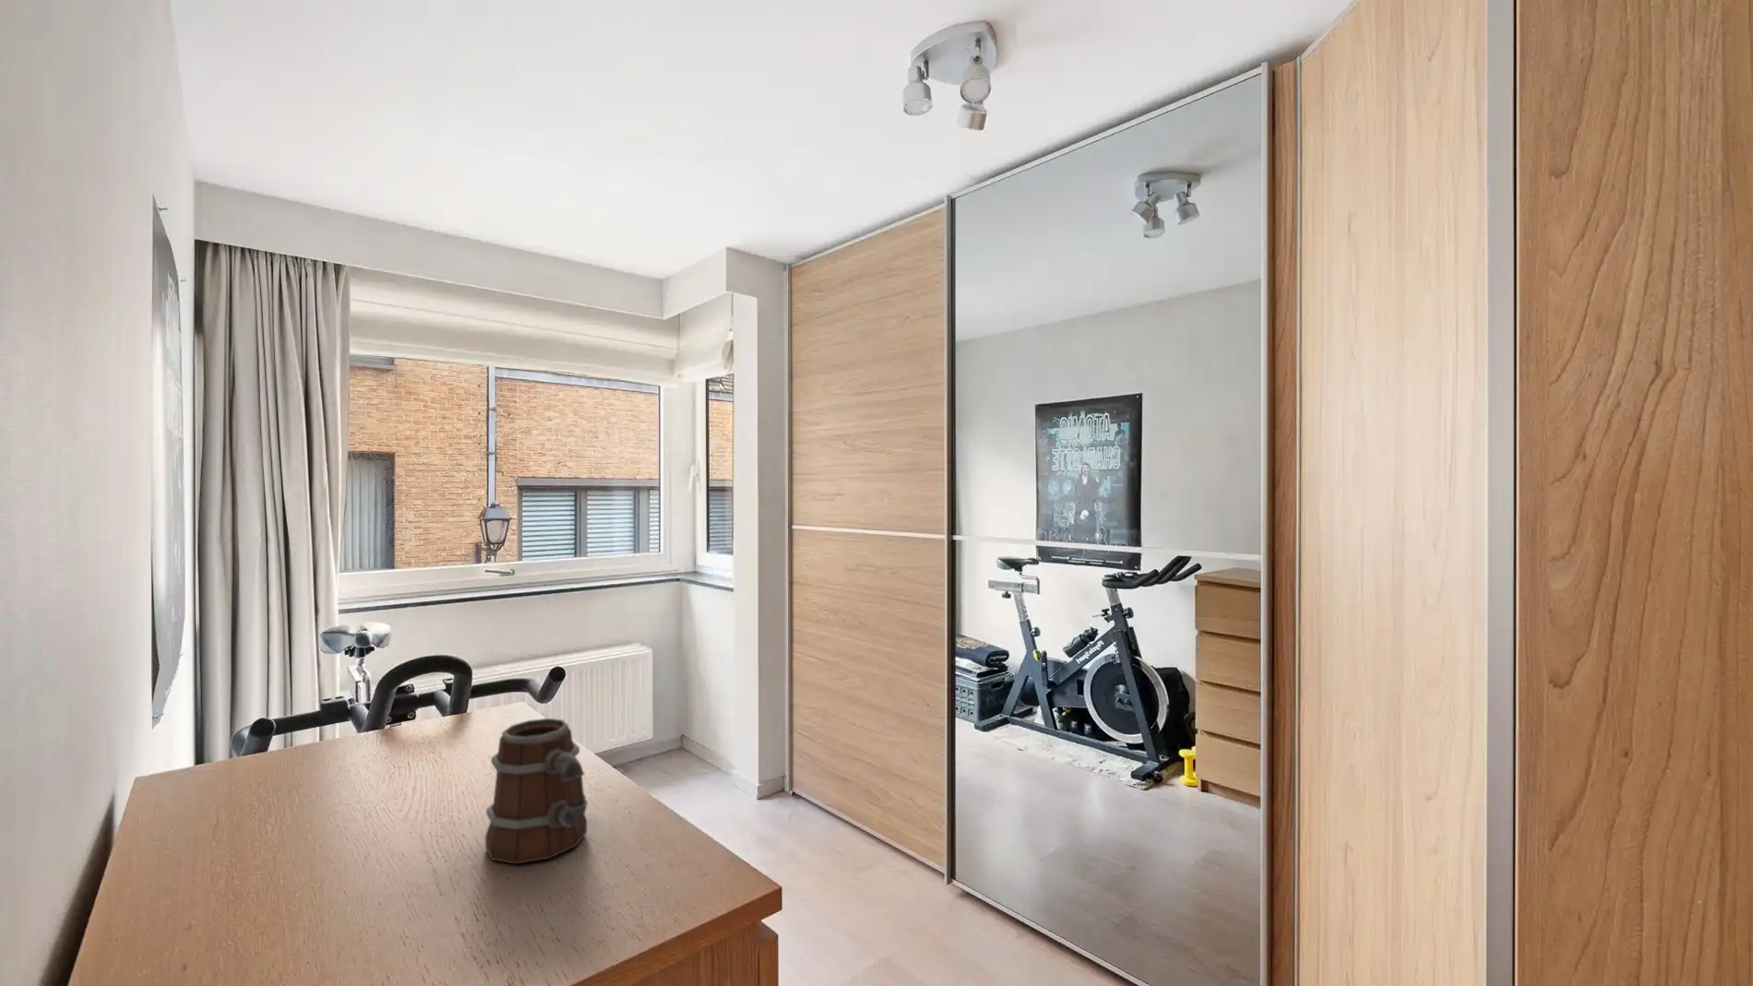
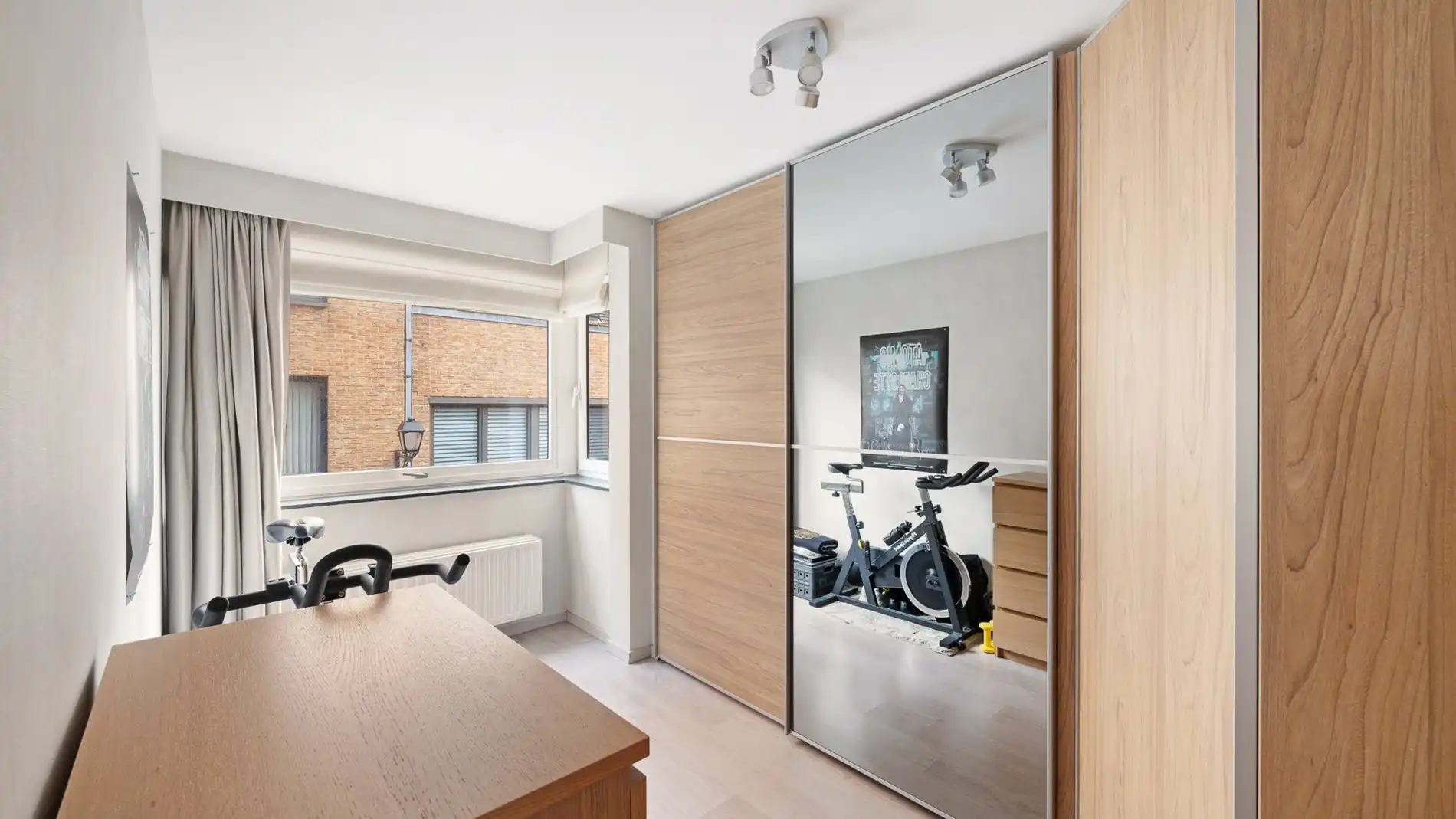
- mug (547, 787)
